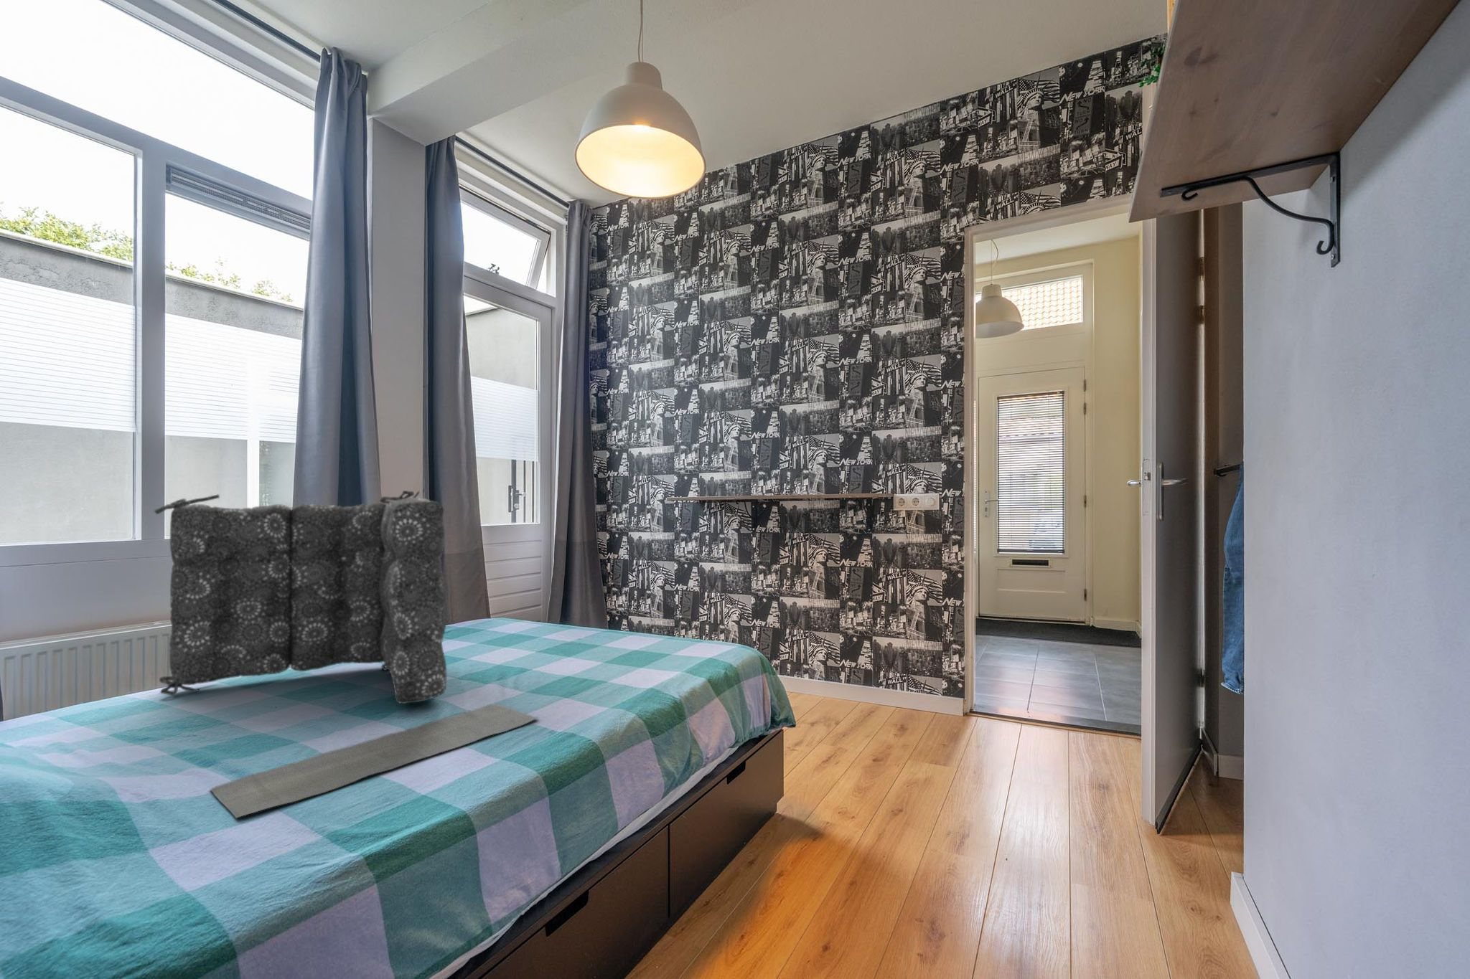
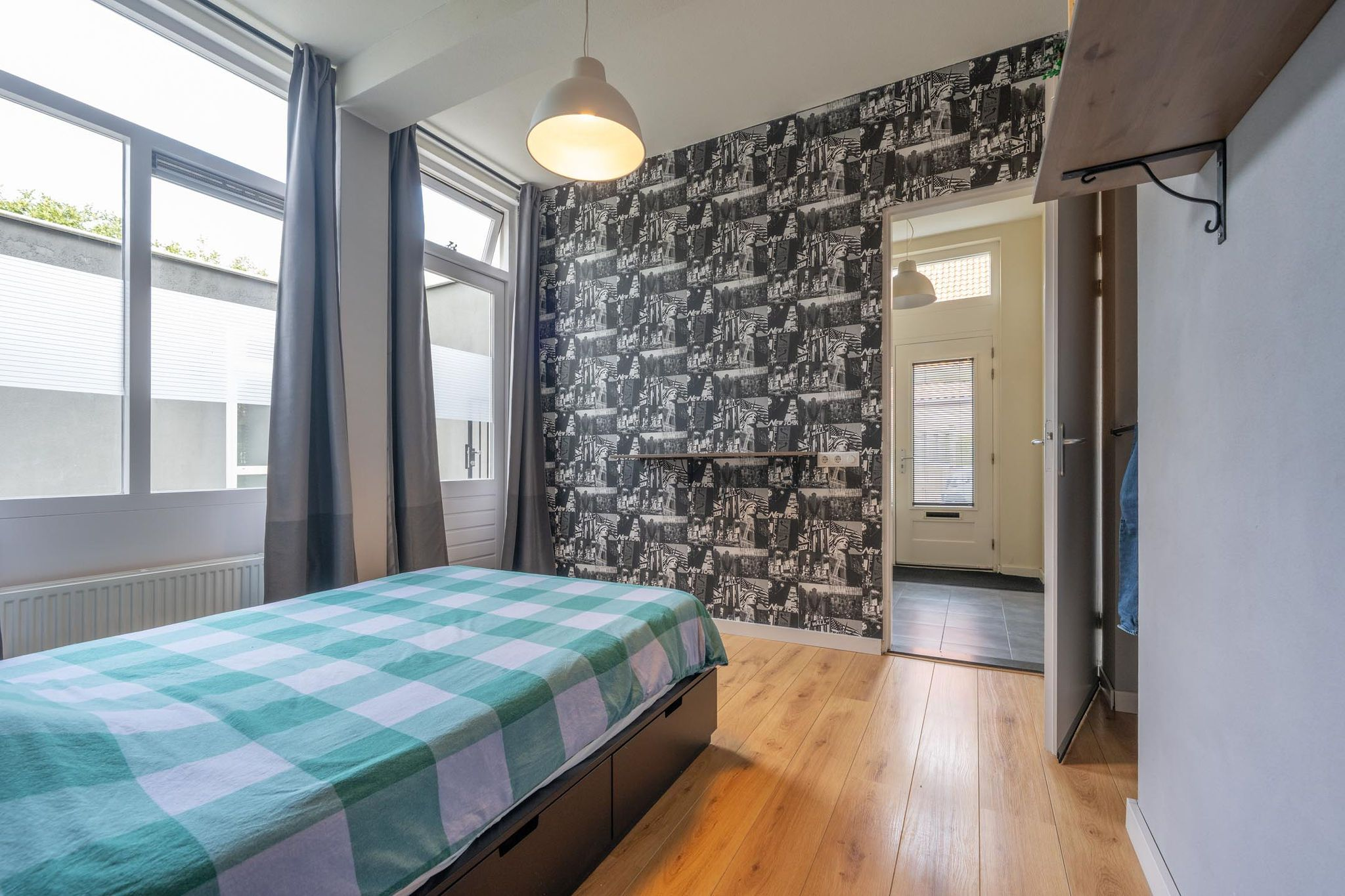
- bath mat (397, 748)
- seat cushion (301, 594)
